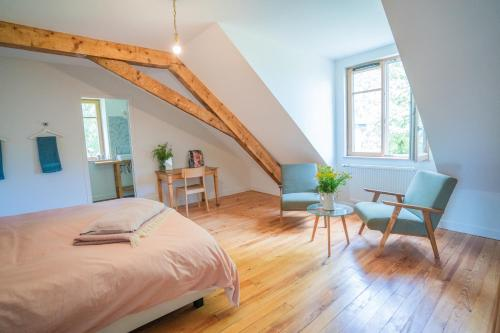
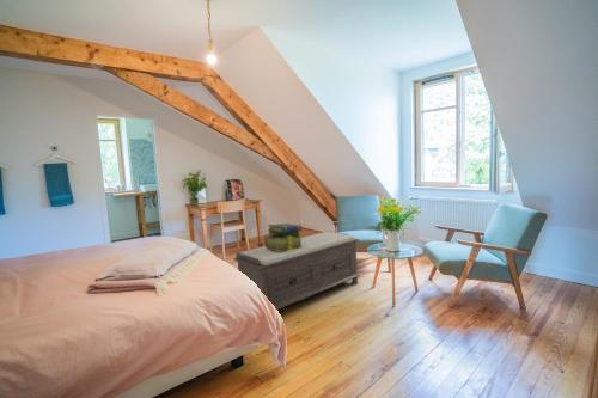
+ bench (301, 269)
+ stack of books (283, 235)
